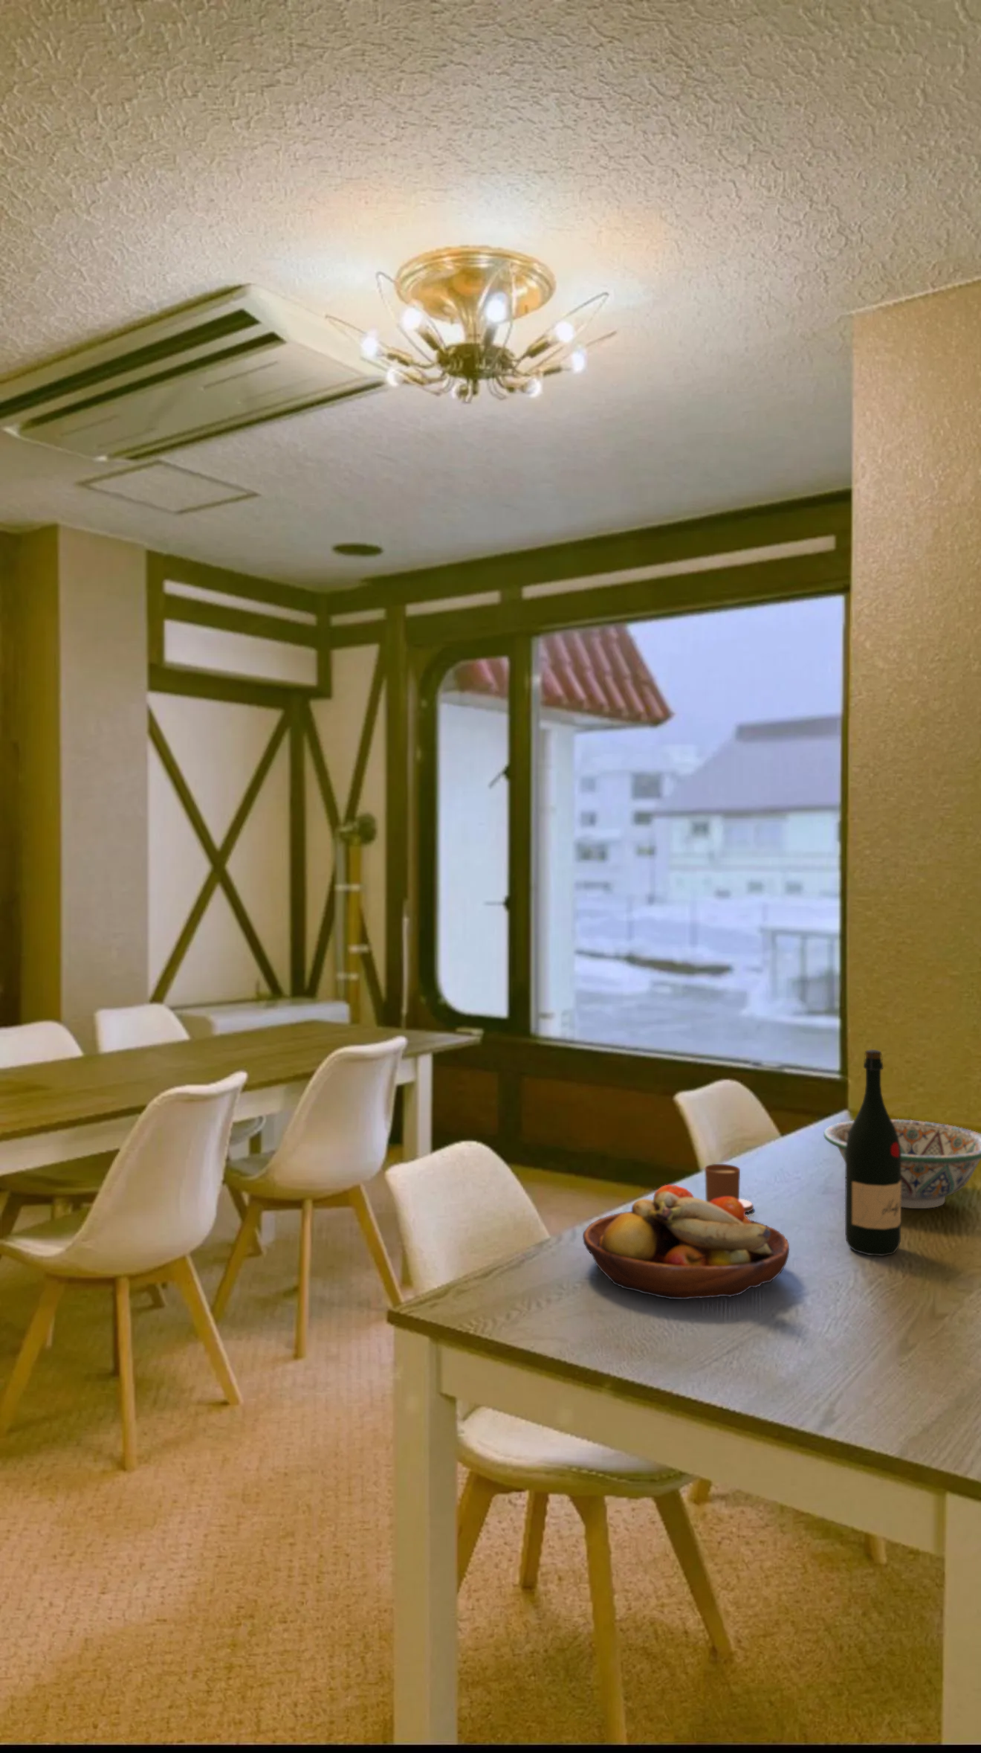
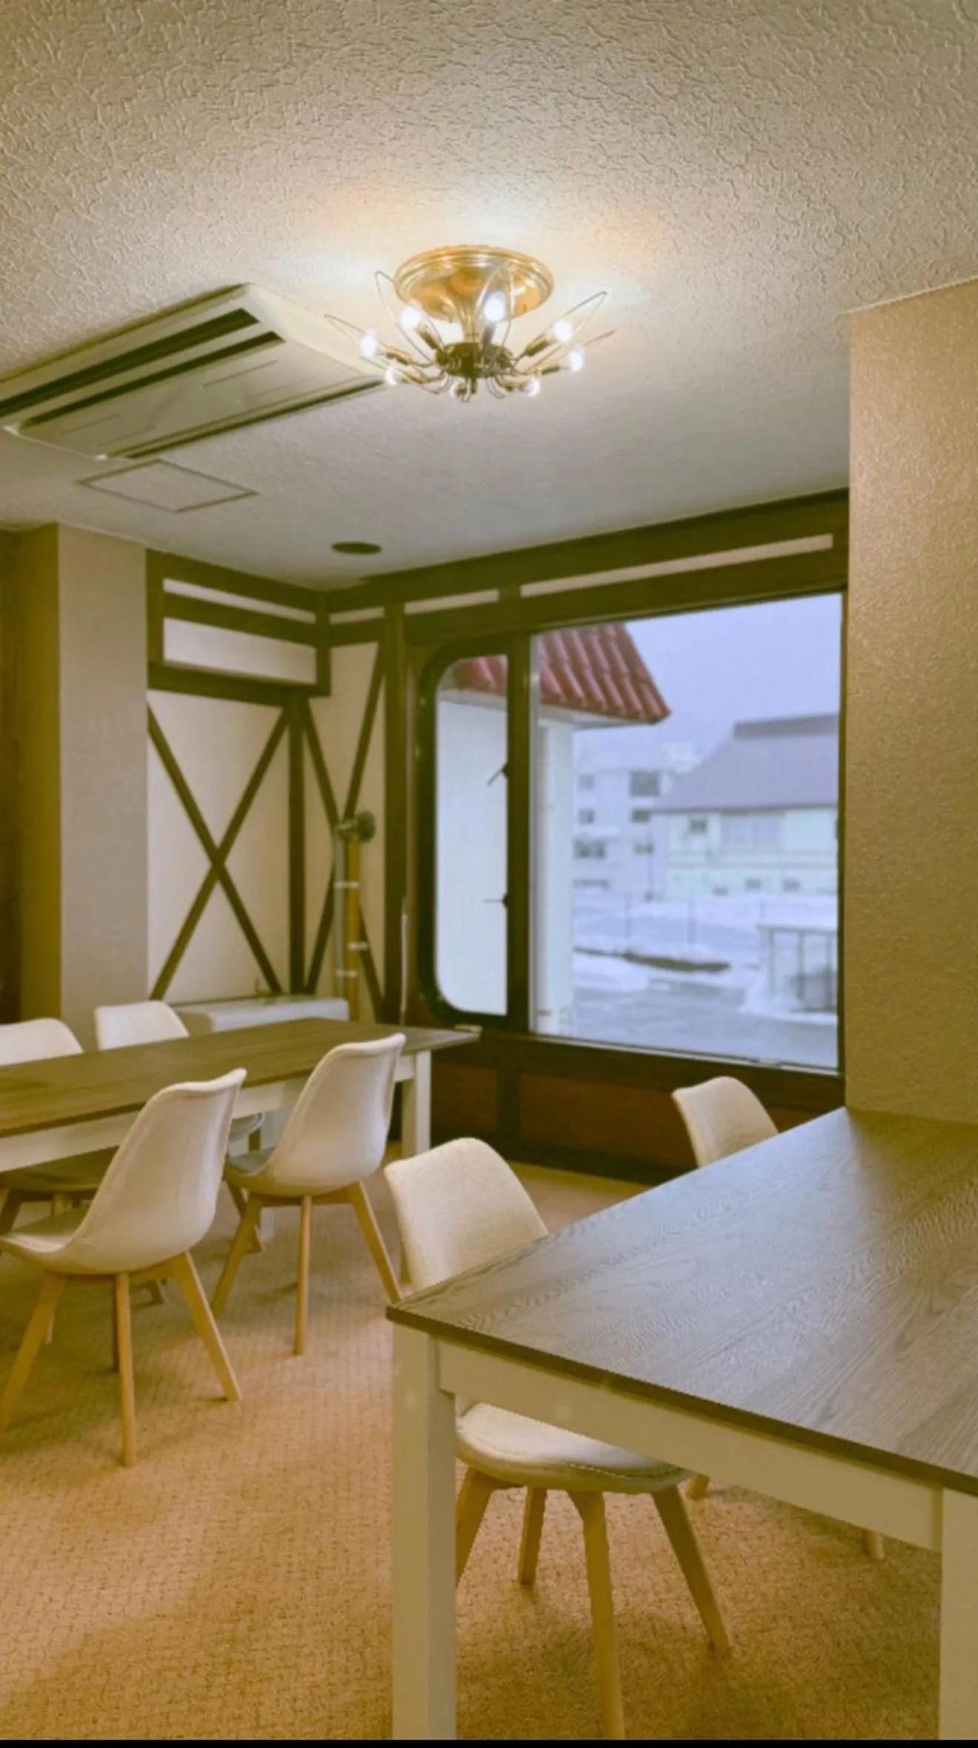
- wine bottle (873, 1149)
- fruit bowl (686, 1228)
- candle (729, 1188)
- decorative bowl (908, 1168)
